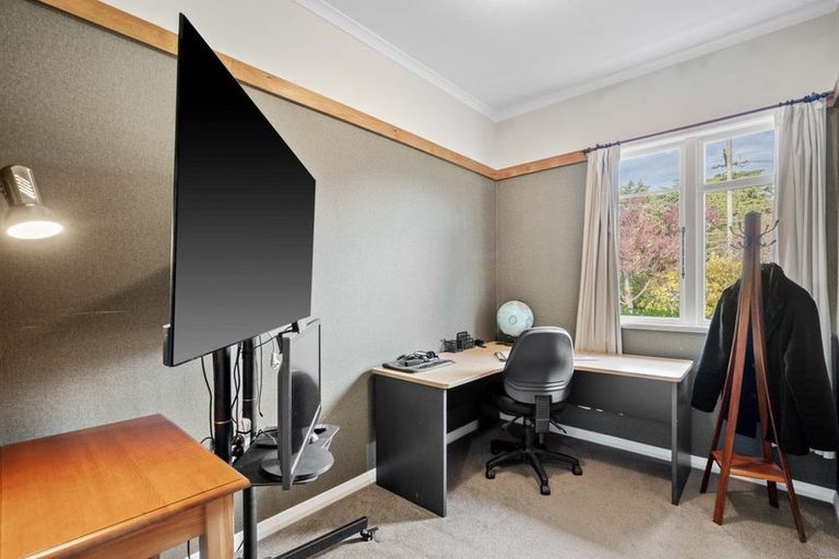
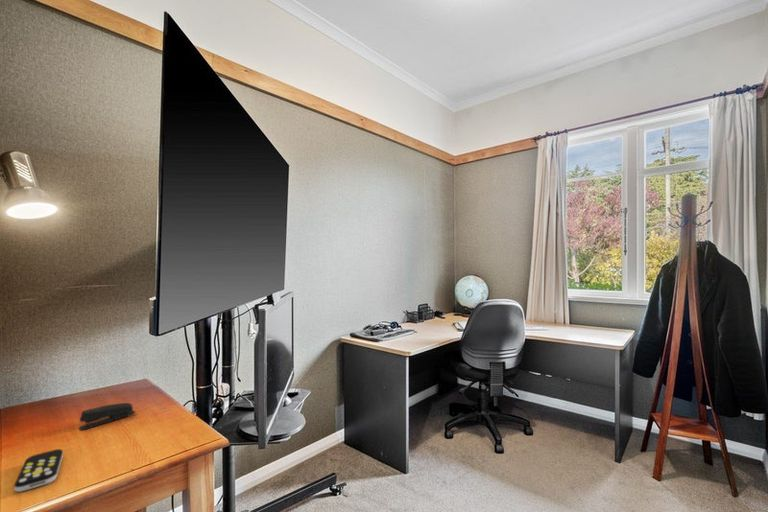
+ stapler (108, 412)
+ remote control (40, 468)
